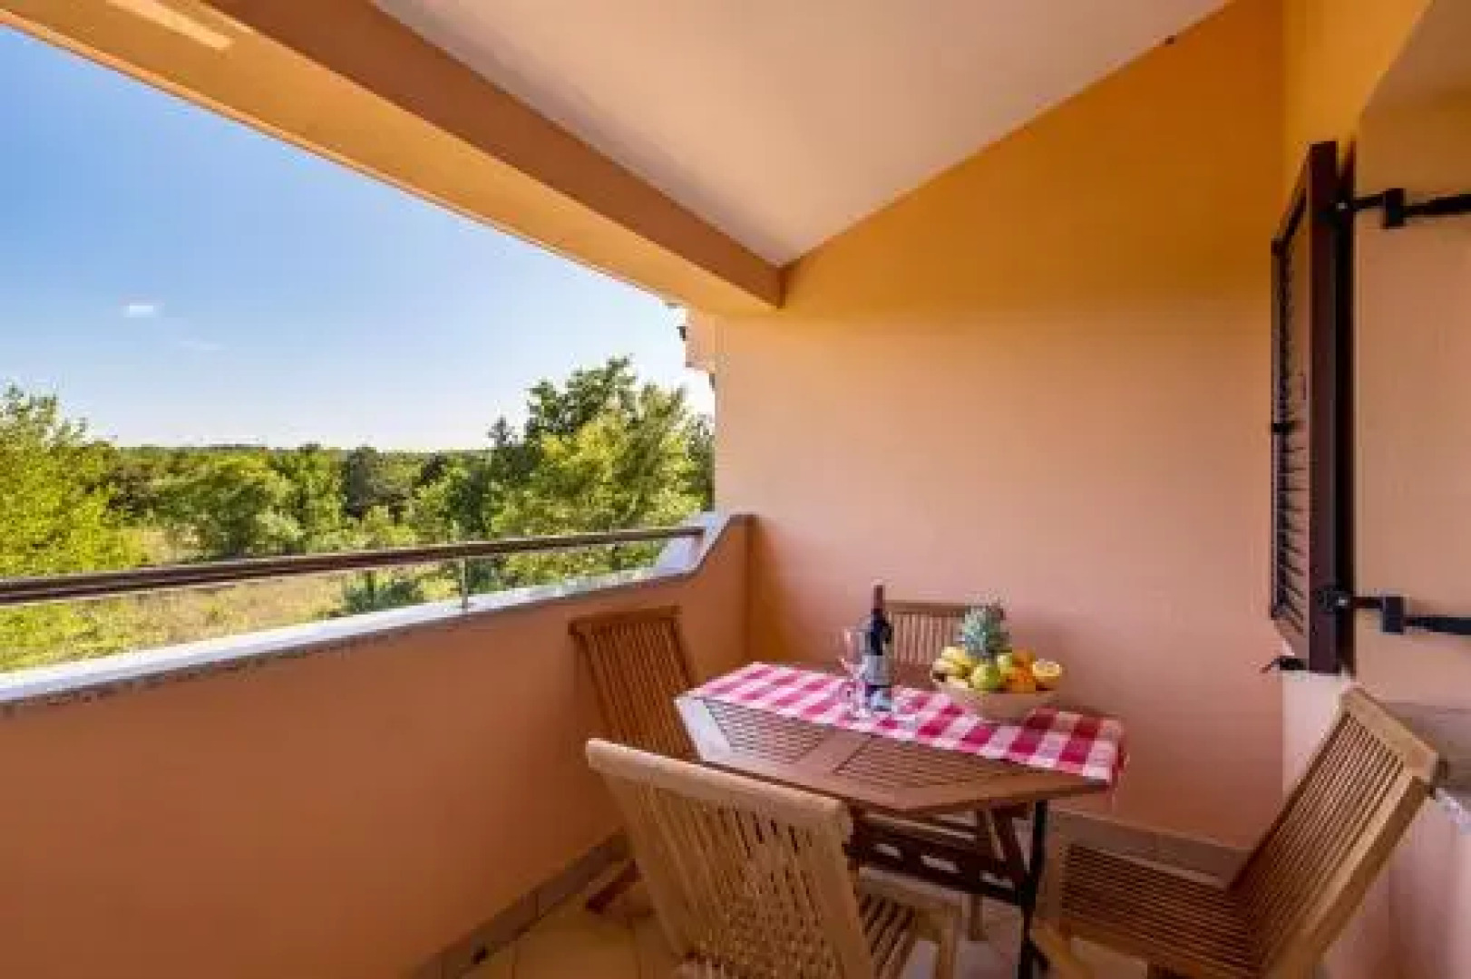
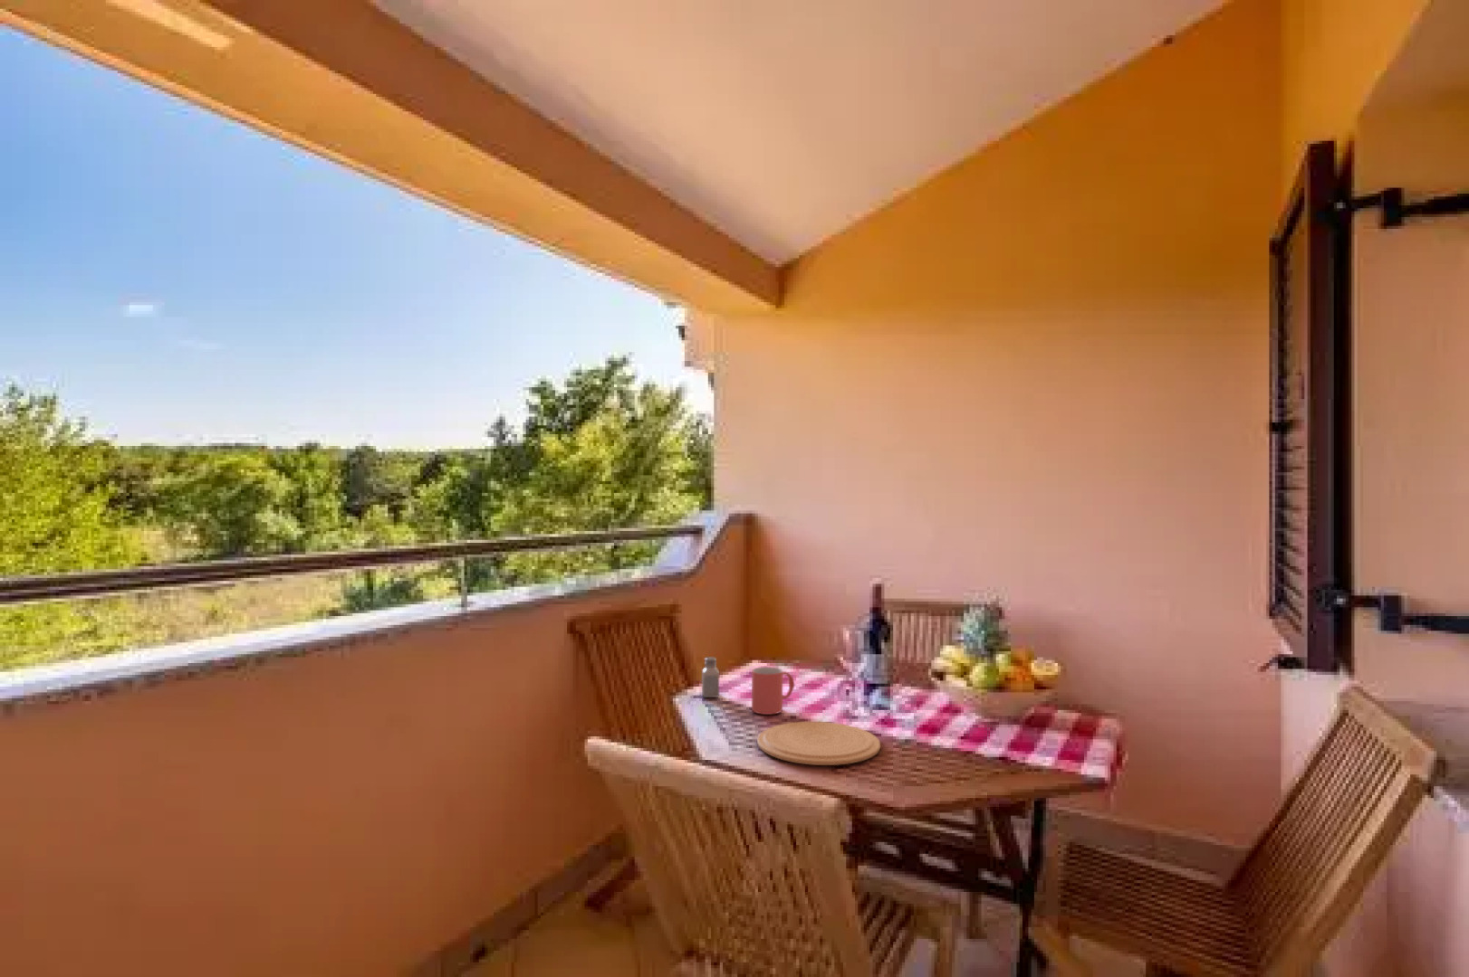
+ saltshaker (710, 677)
+ mug (774, 688)
+ plate (817, 740)
